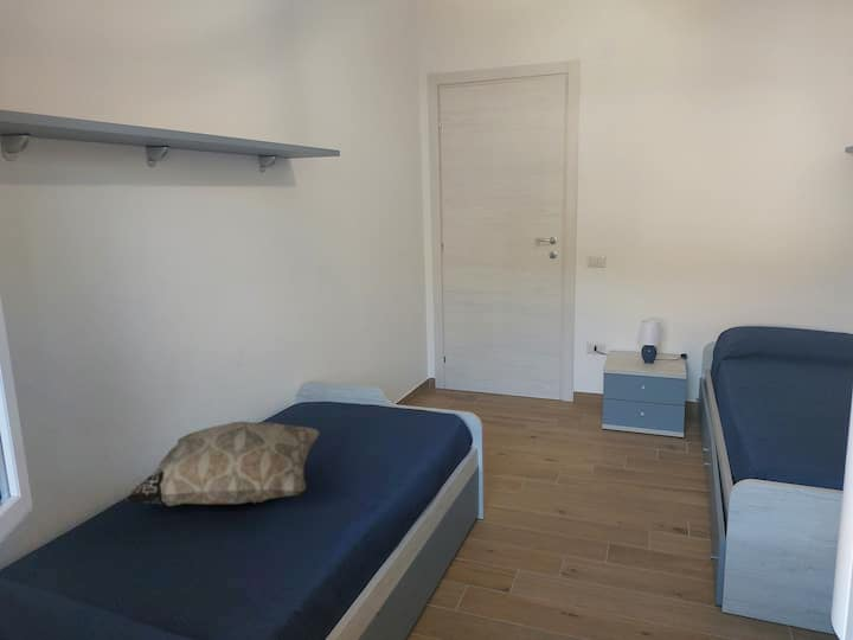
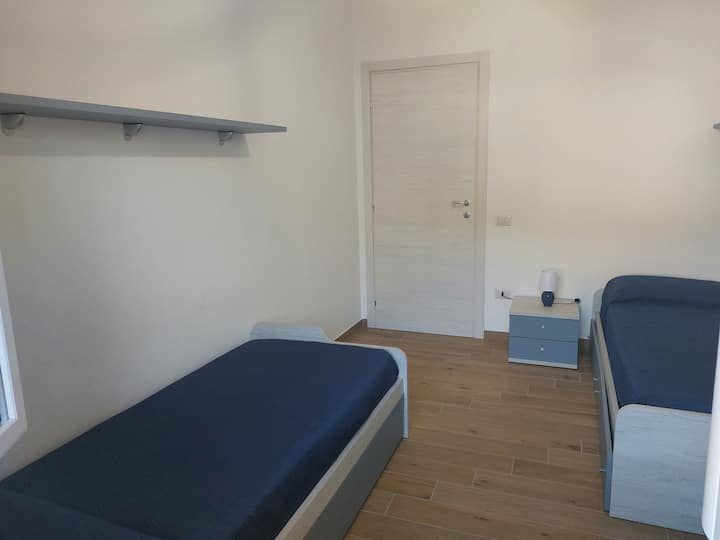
- decorative pillow (235, 461)
